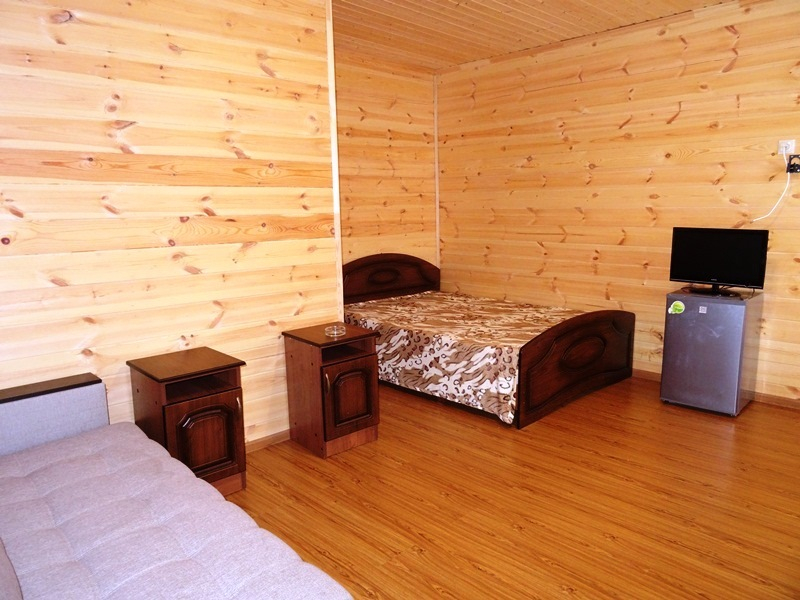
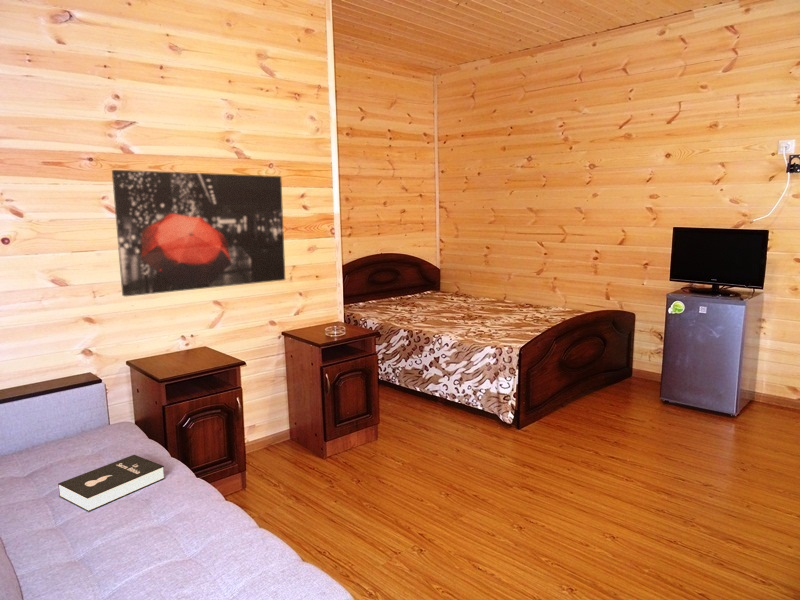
+ booklet (113, 480)
+ wall art (208, 231)
